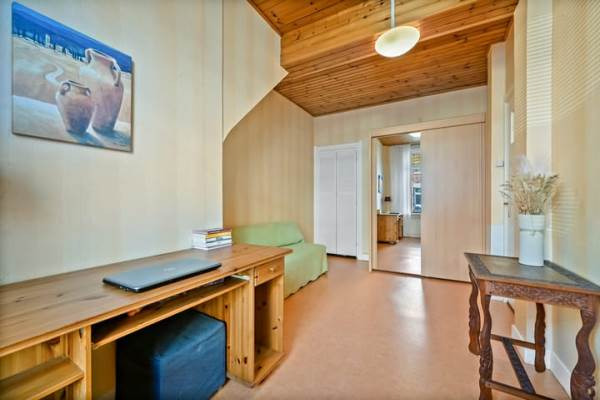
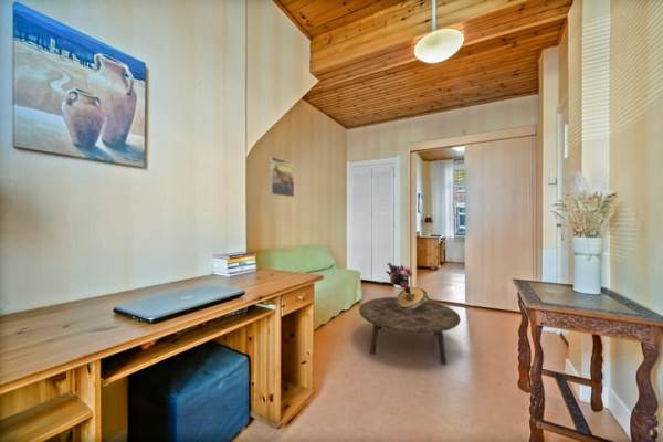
+ coffee table (407, 326)
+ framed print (282, 178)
+ bouquet (407, 284)
